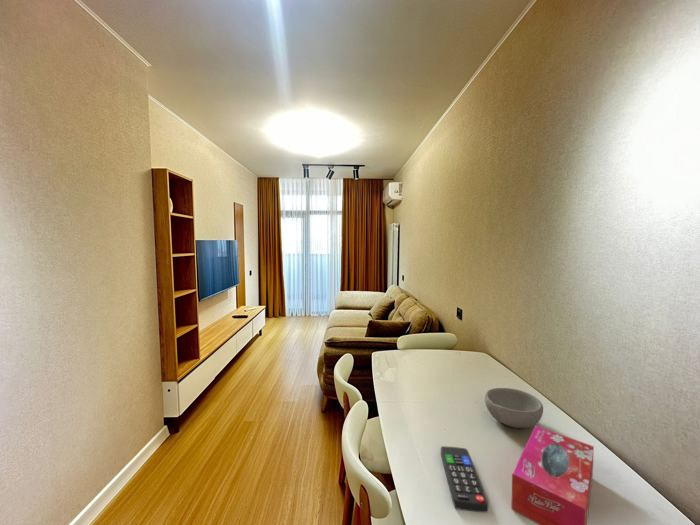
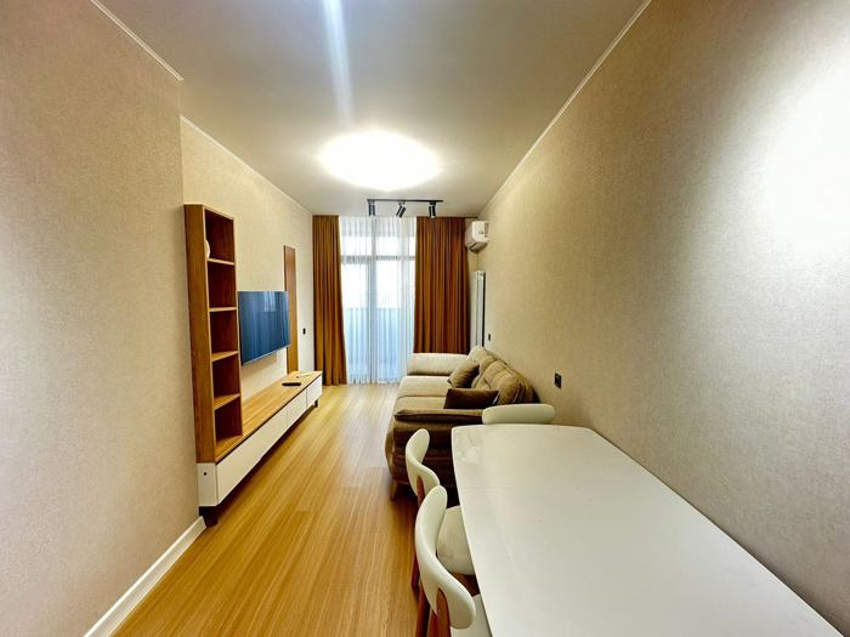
- remote control (461, 474)
- tissue box (555, 475)
- bowl (512, 409)
